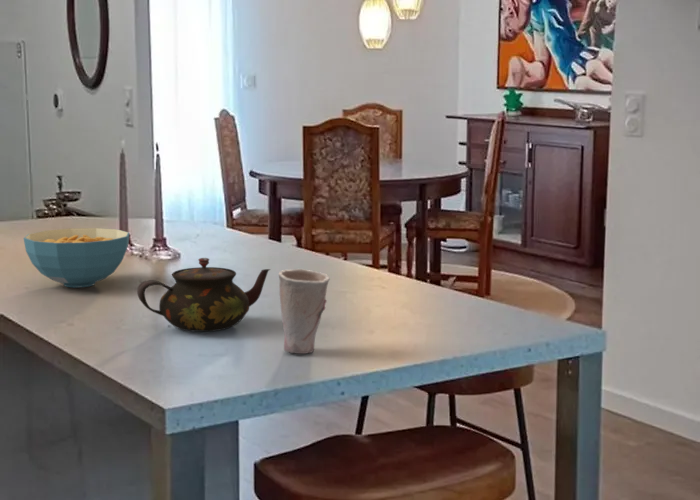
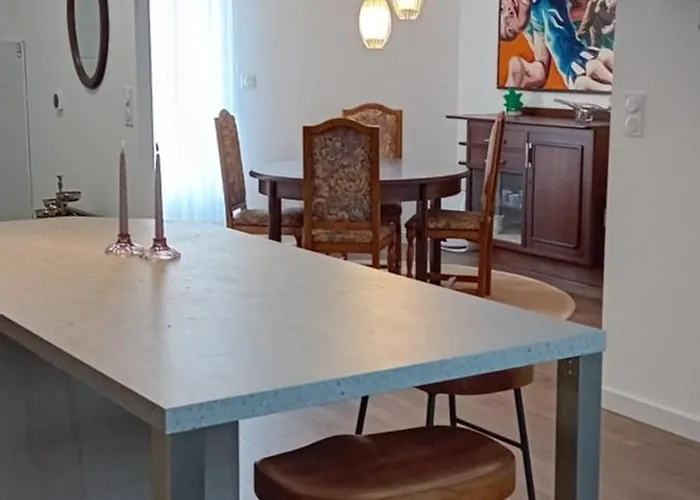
- cereal bowl (78, 259)
- teapot (205, 291)
- cup (304, 312)
